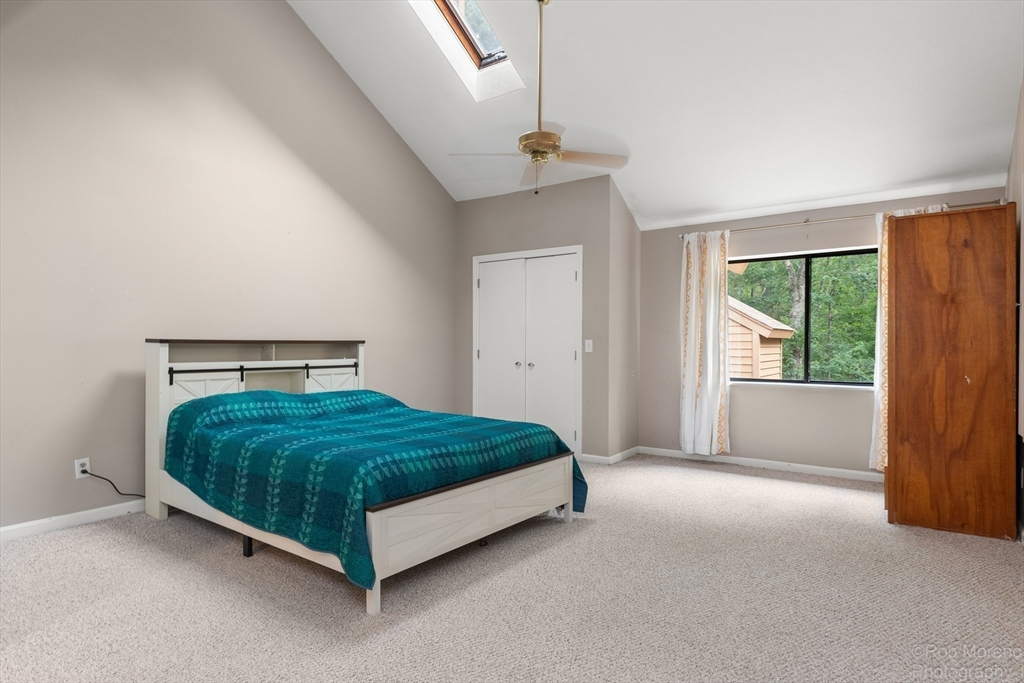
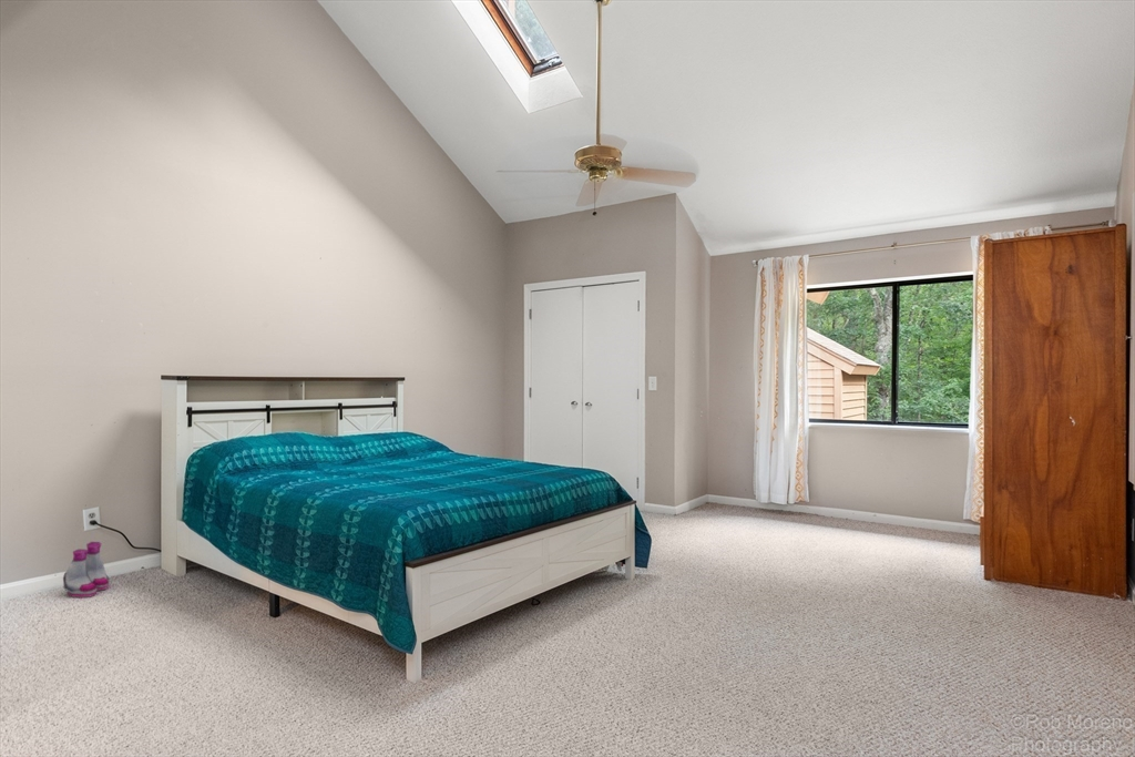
+ boots (88, 566)
